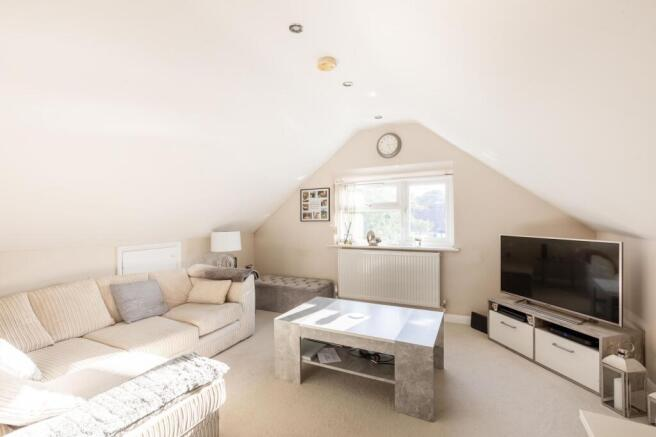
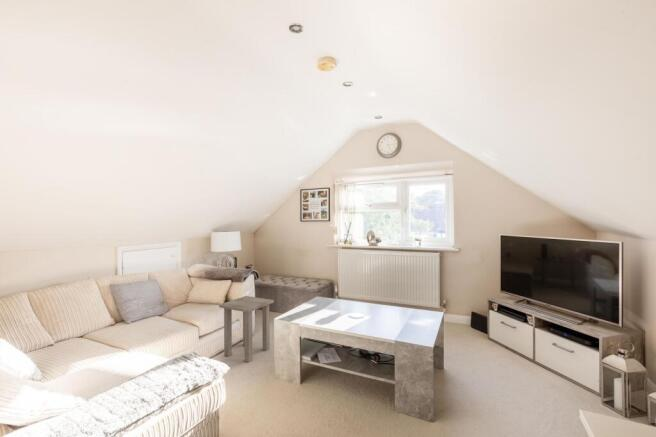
+ side table (247, 327)
